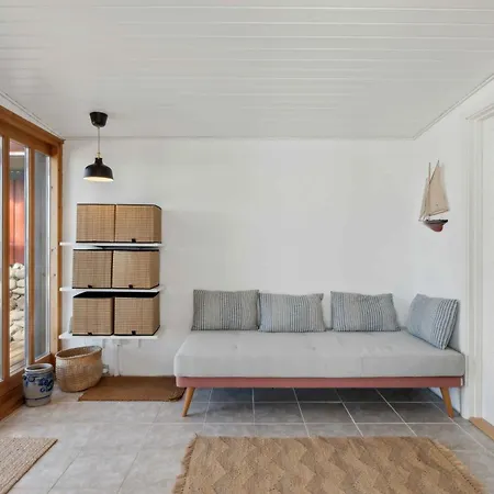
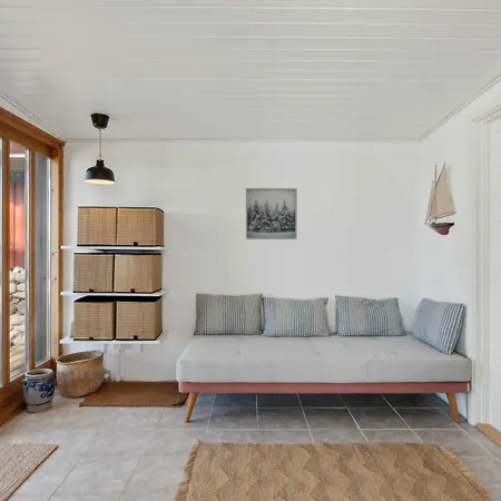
+ wall art (271, 214)
